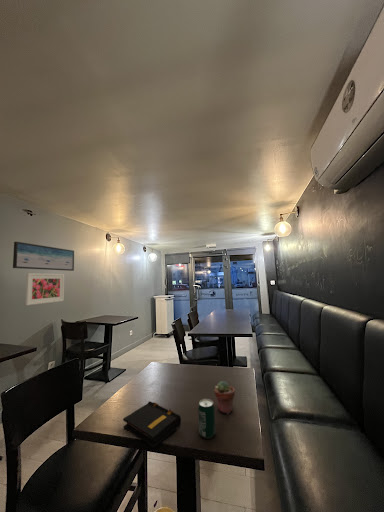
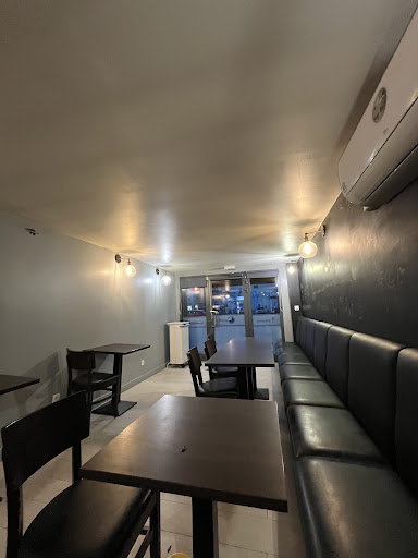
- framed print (46, 288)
- potted succulent (224, 395)
- wall art (47, 258)
- book (150, 418)
- beverage can (206, 418)
